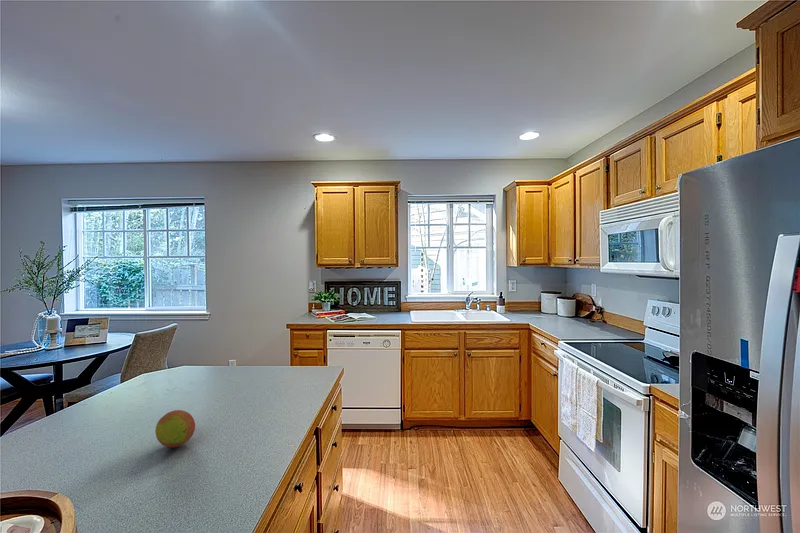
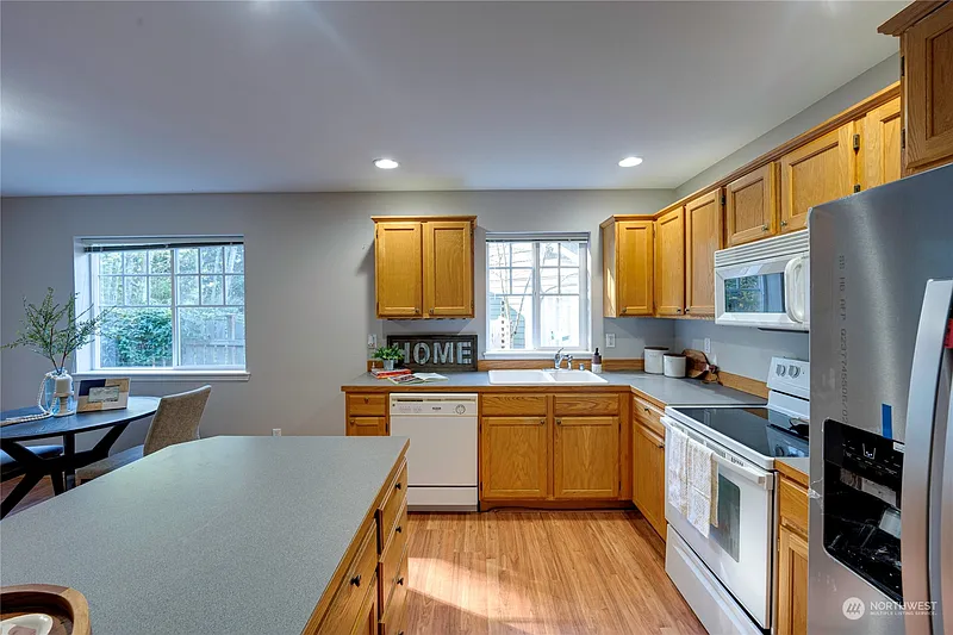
- fruit (176, 428)
